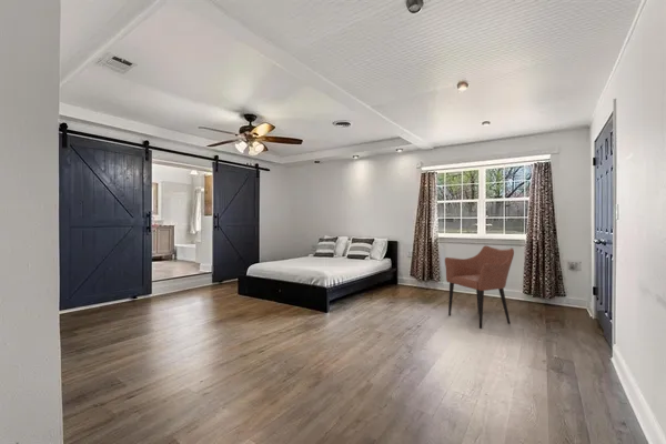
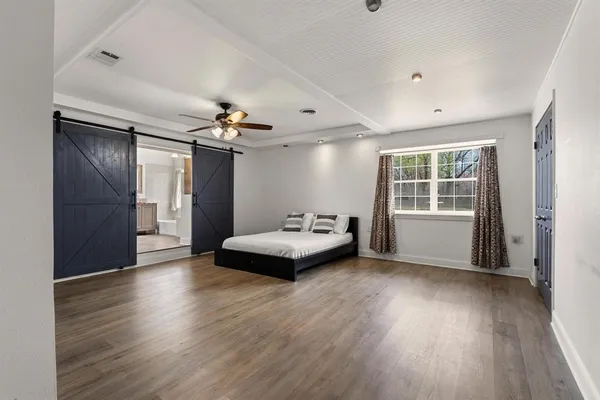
- armchair (482, 283)
